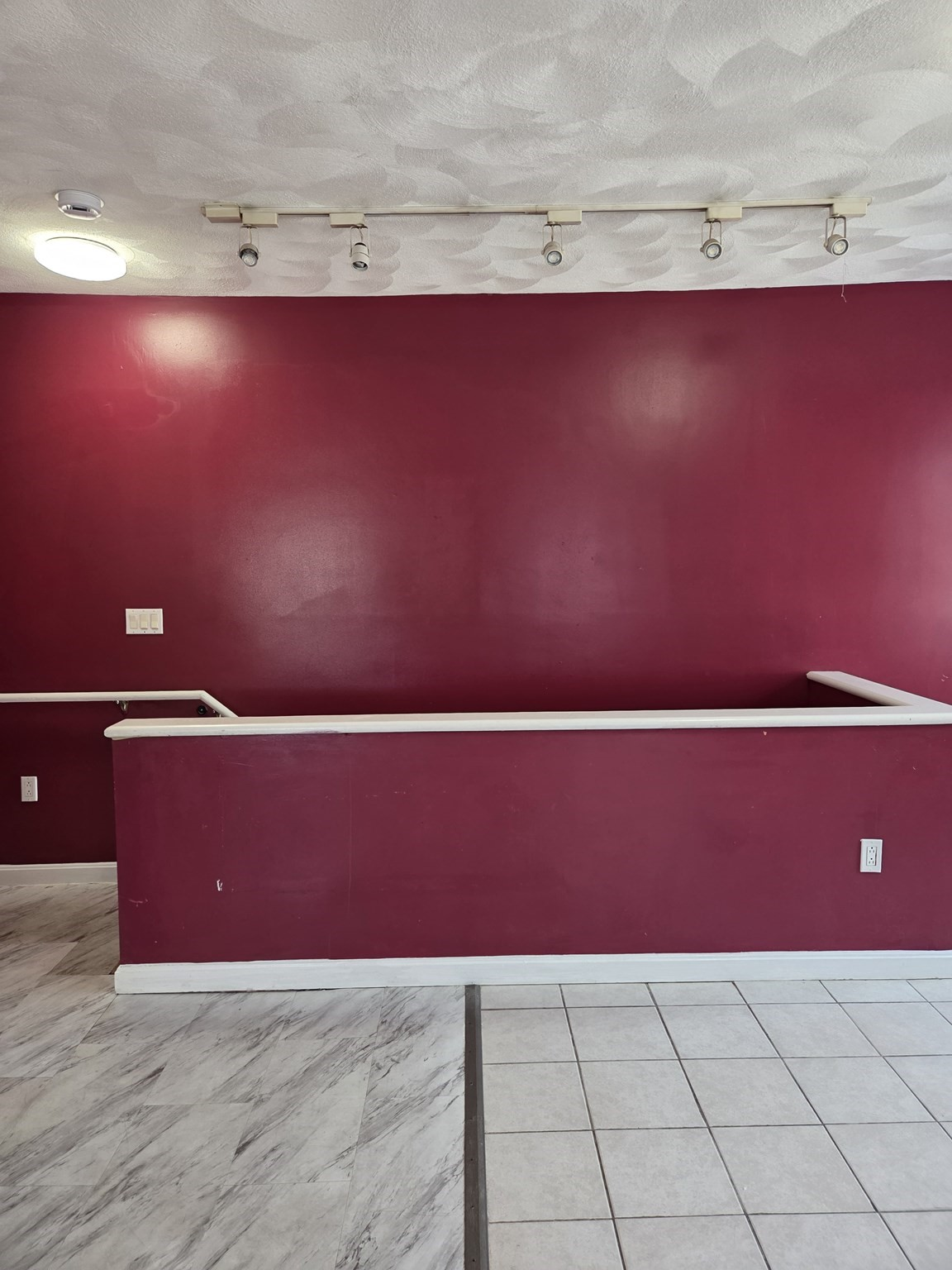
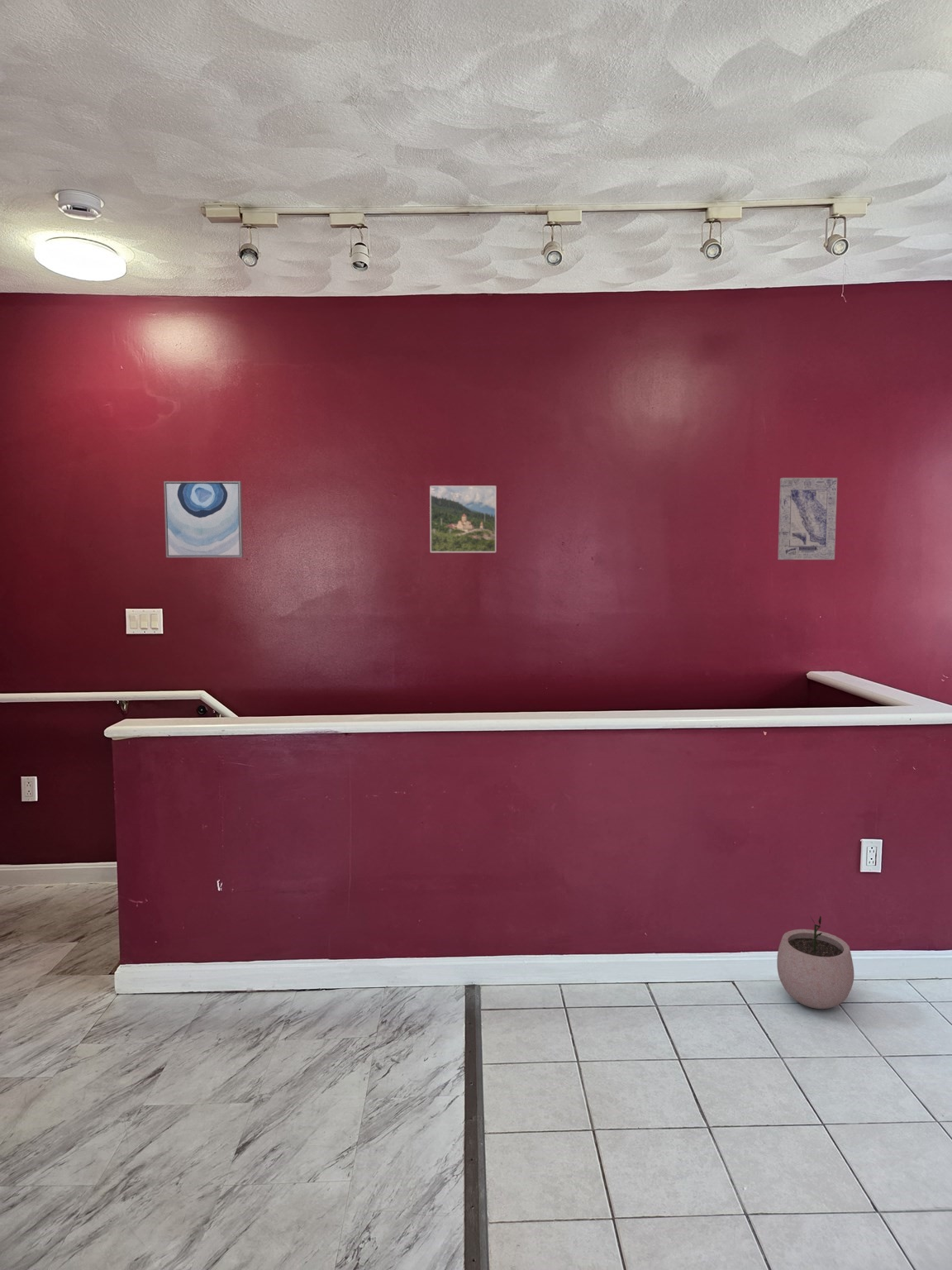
+ wall art (203, 519)
+ plant pot (815, 959)
+ wall art (807, 518)
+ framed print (463, 519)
